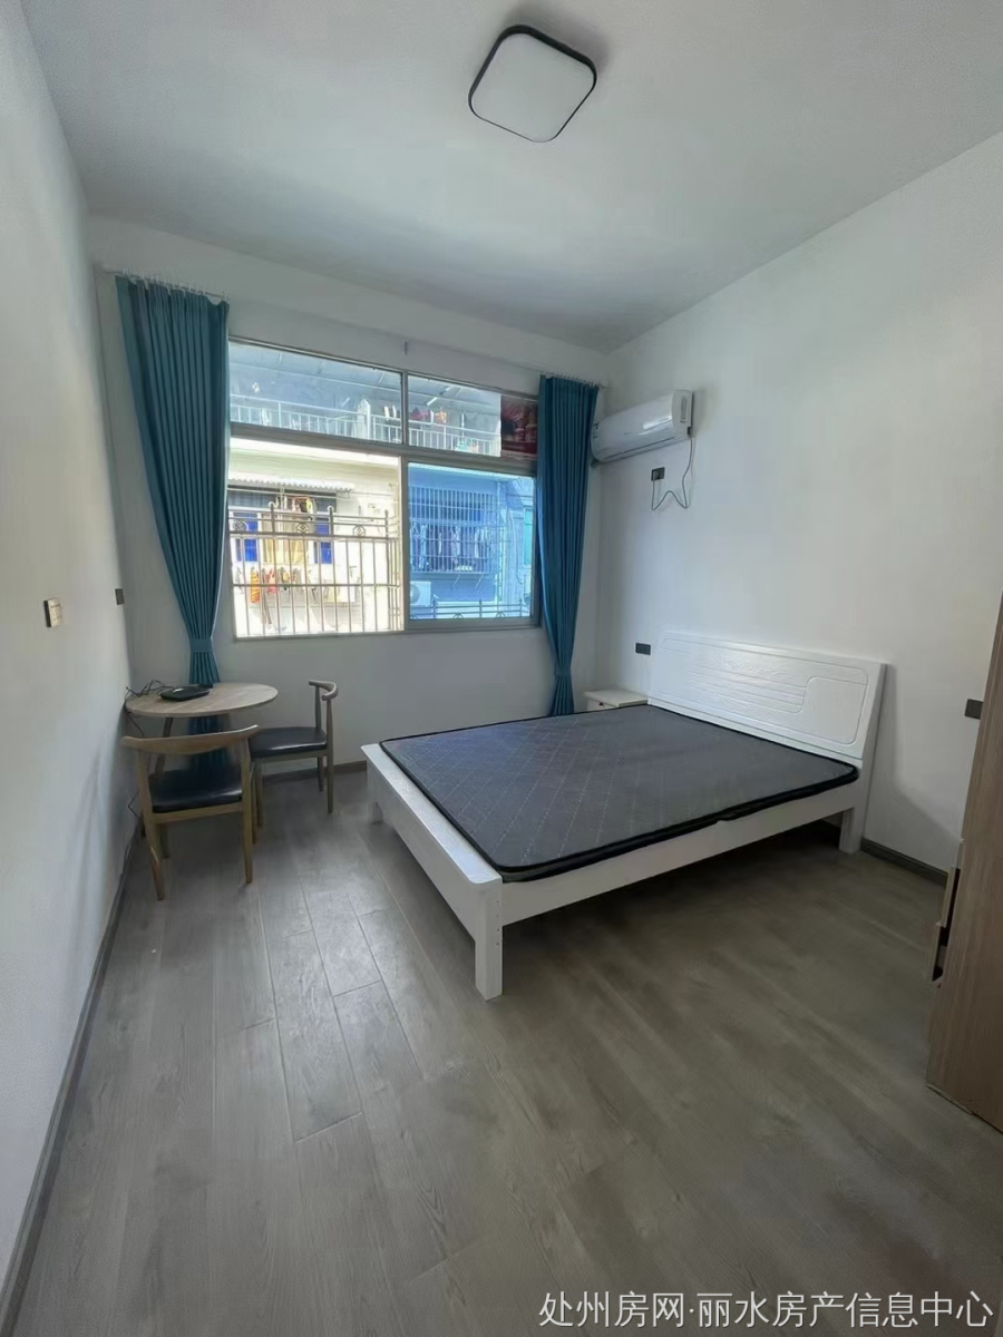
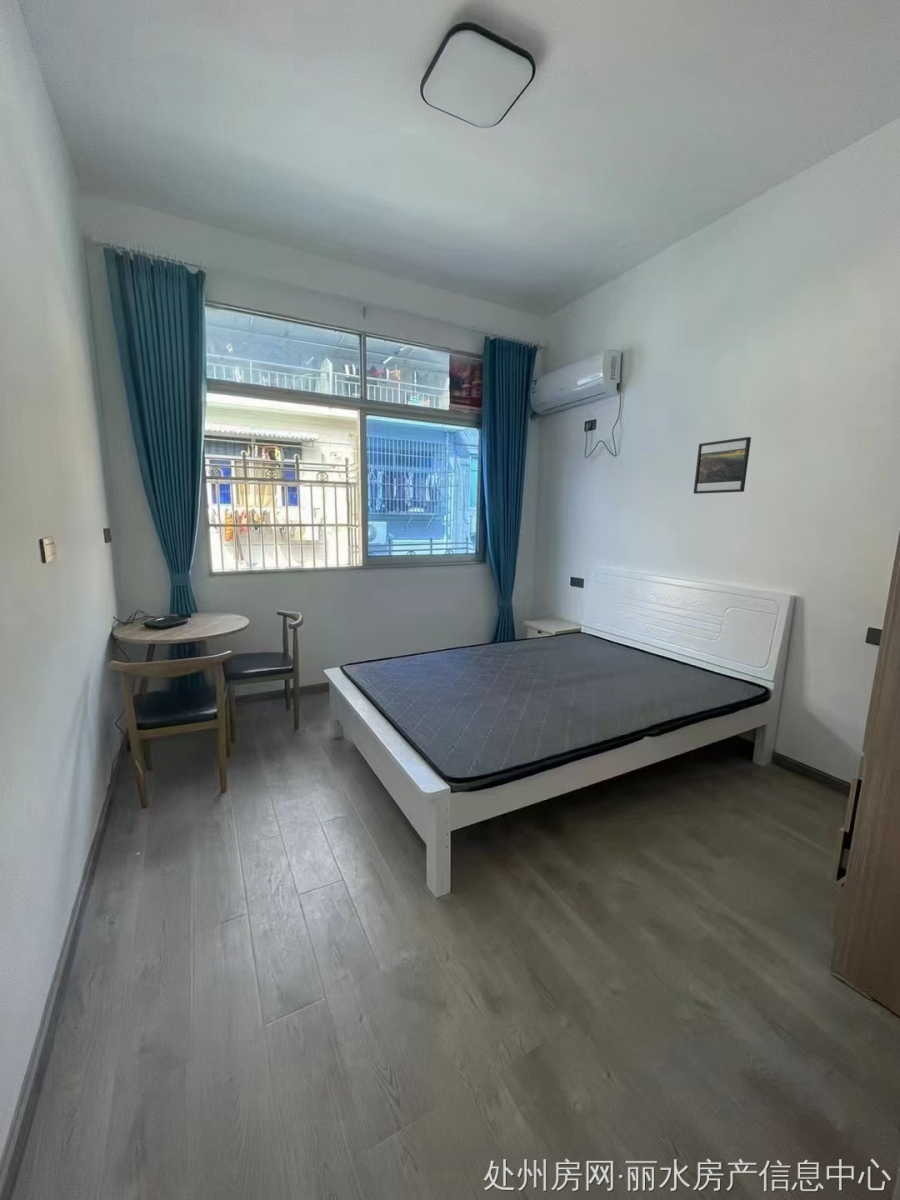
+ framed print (720, 466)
